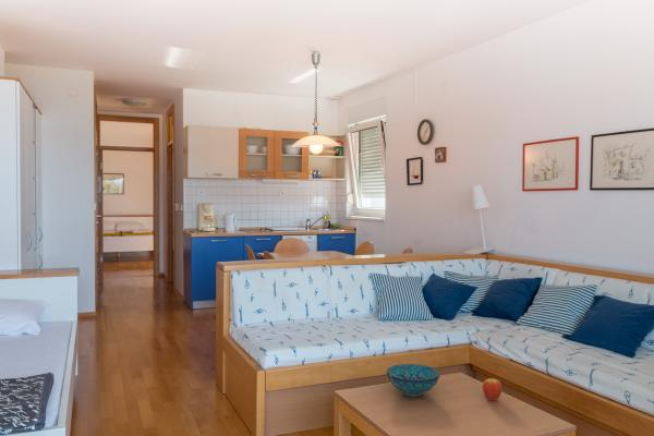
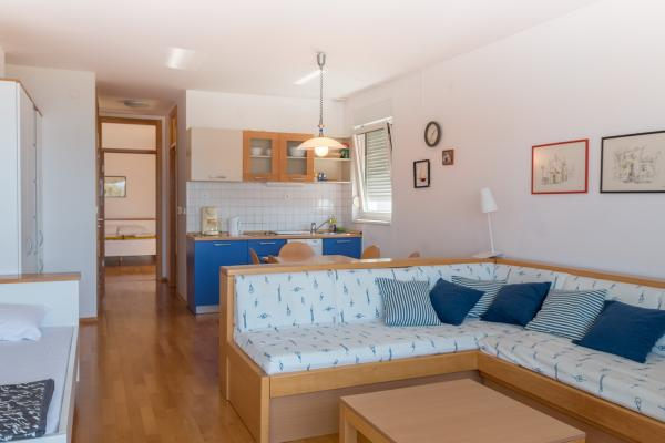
- fruit (492, 388)
- decorative bowl (412, 382)
